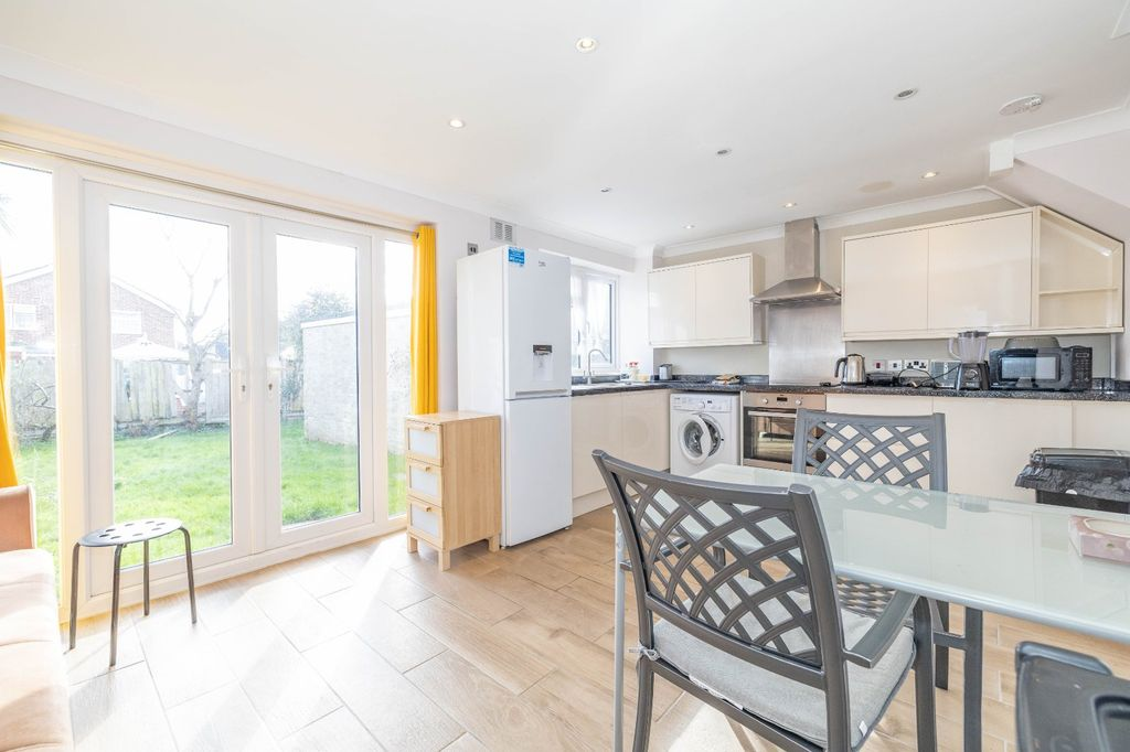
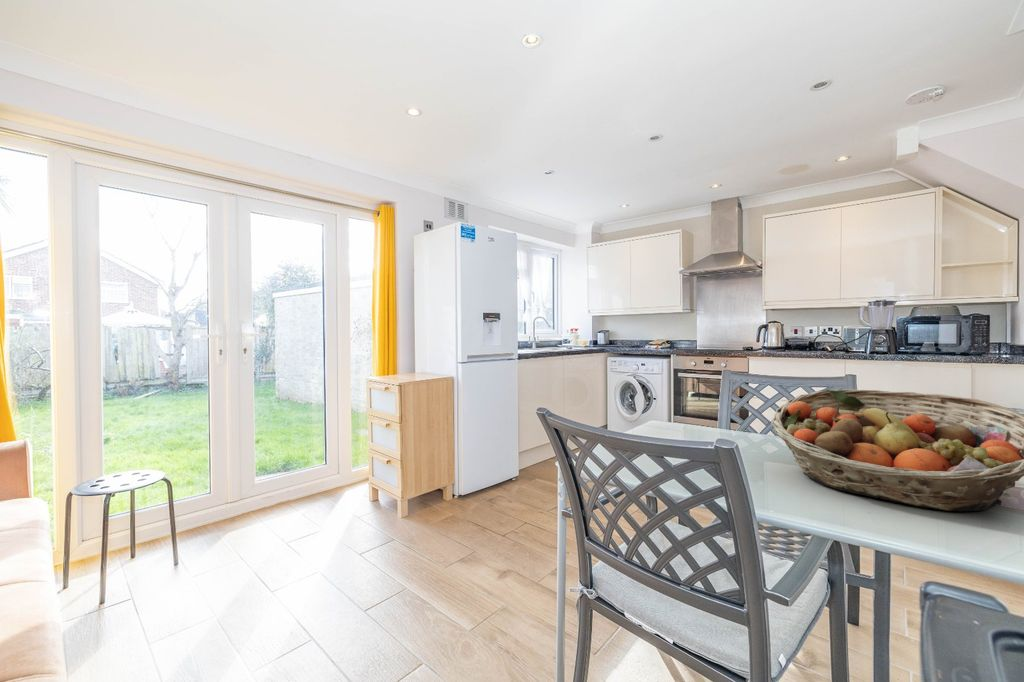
+ fruit basket (889, 440)
